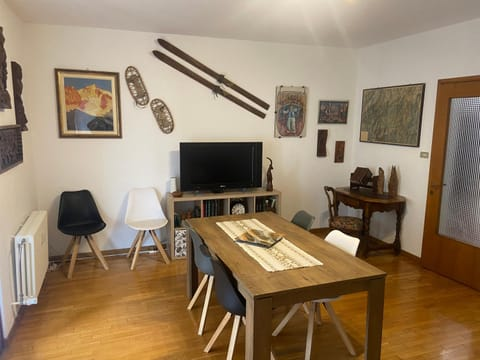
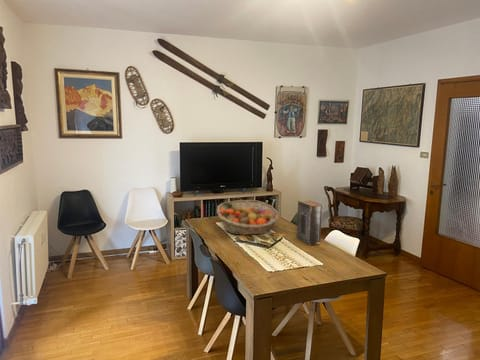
+ book (309, 222)
+ fruit basket (247, 217)
